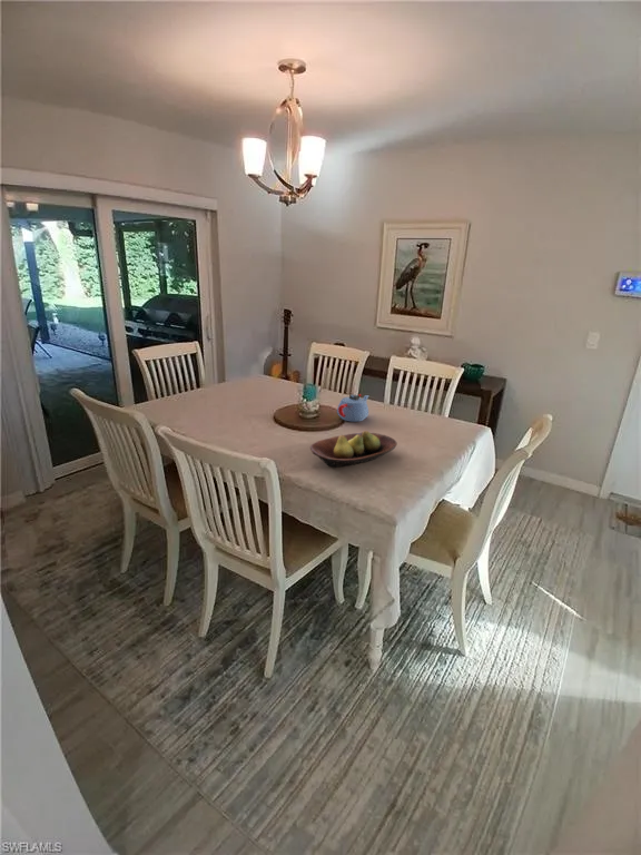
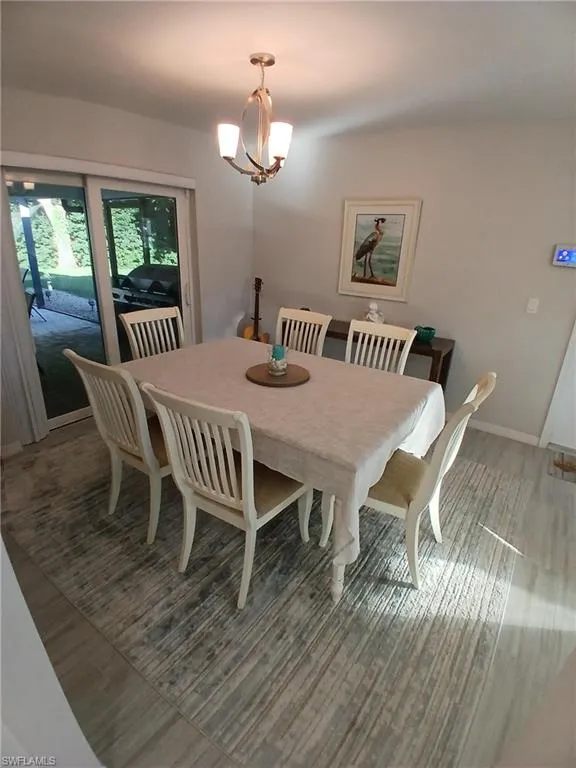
- teapot (354, 406)
- fruit bowl (354, 445)
